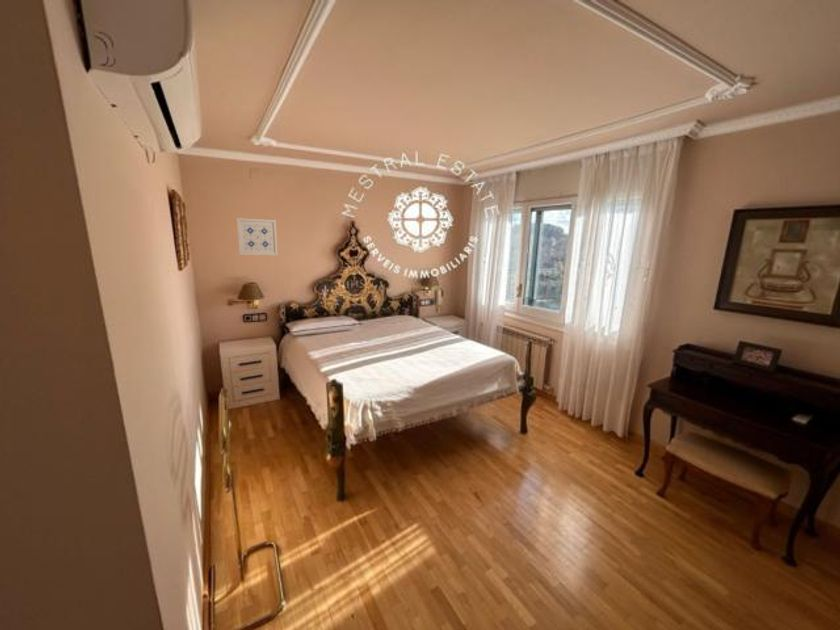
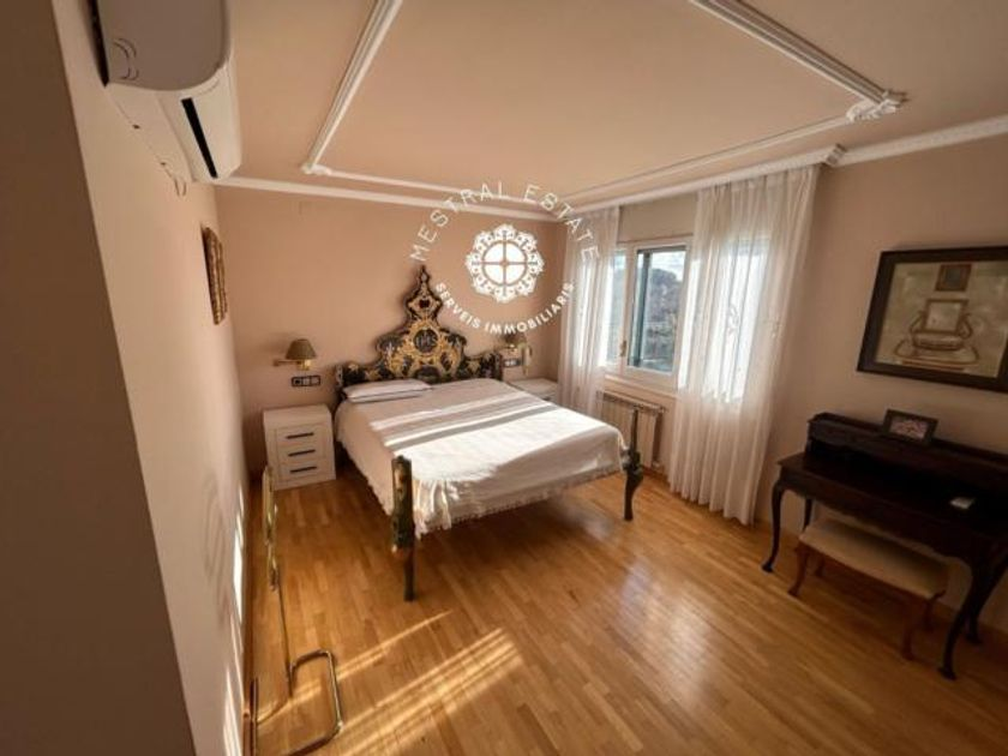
- wall art (257, 237)
